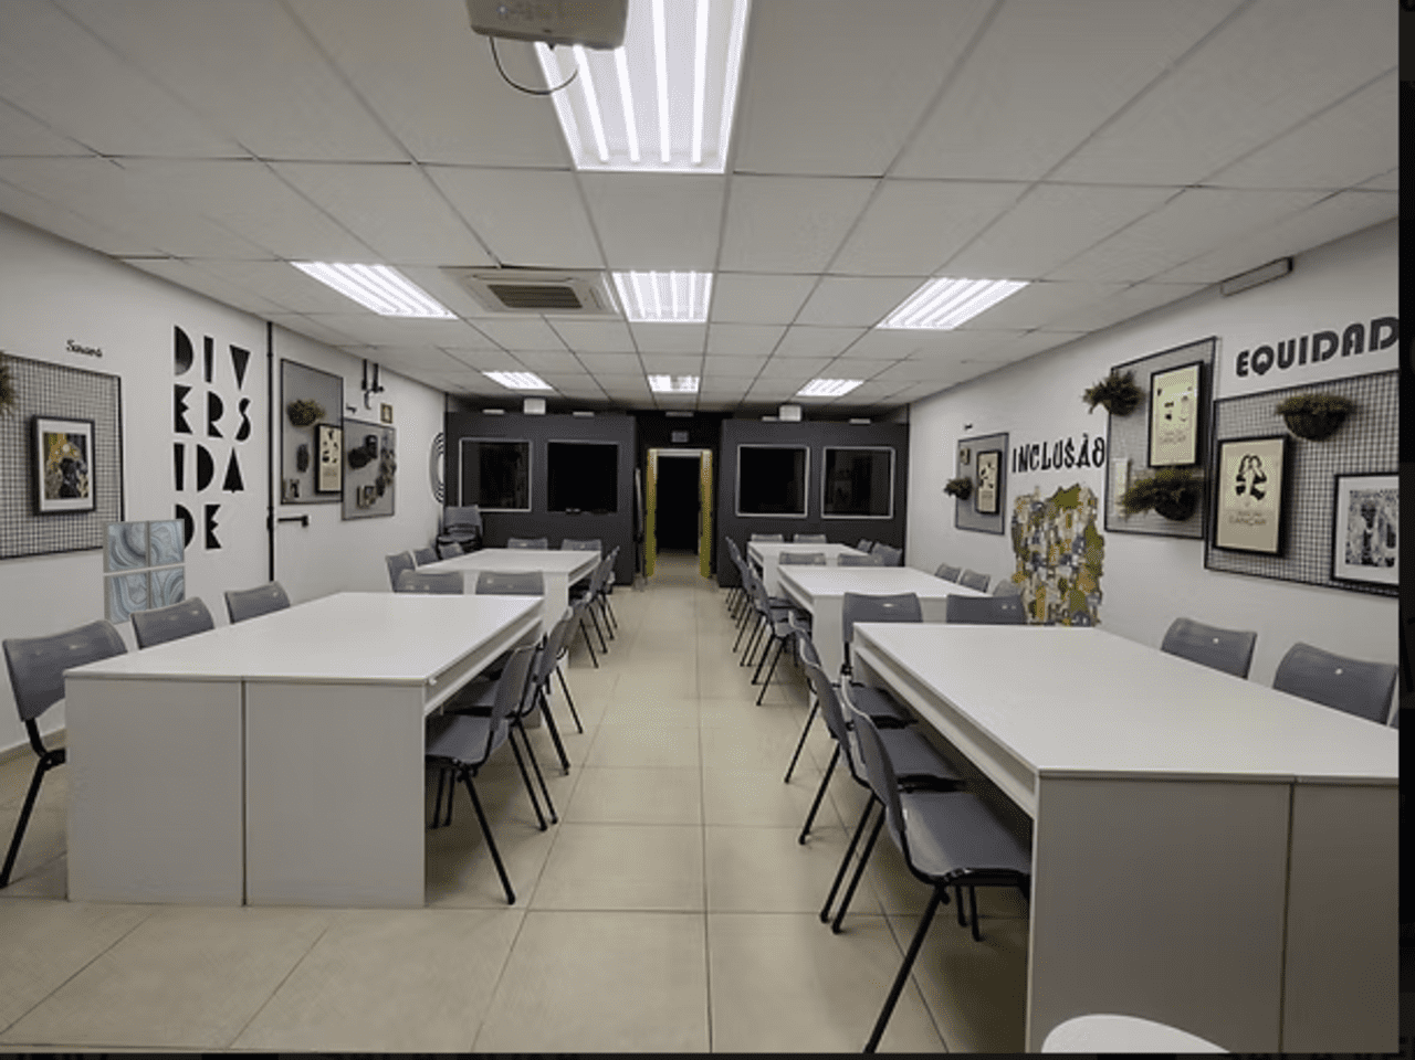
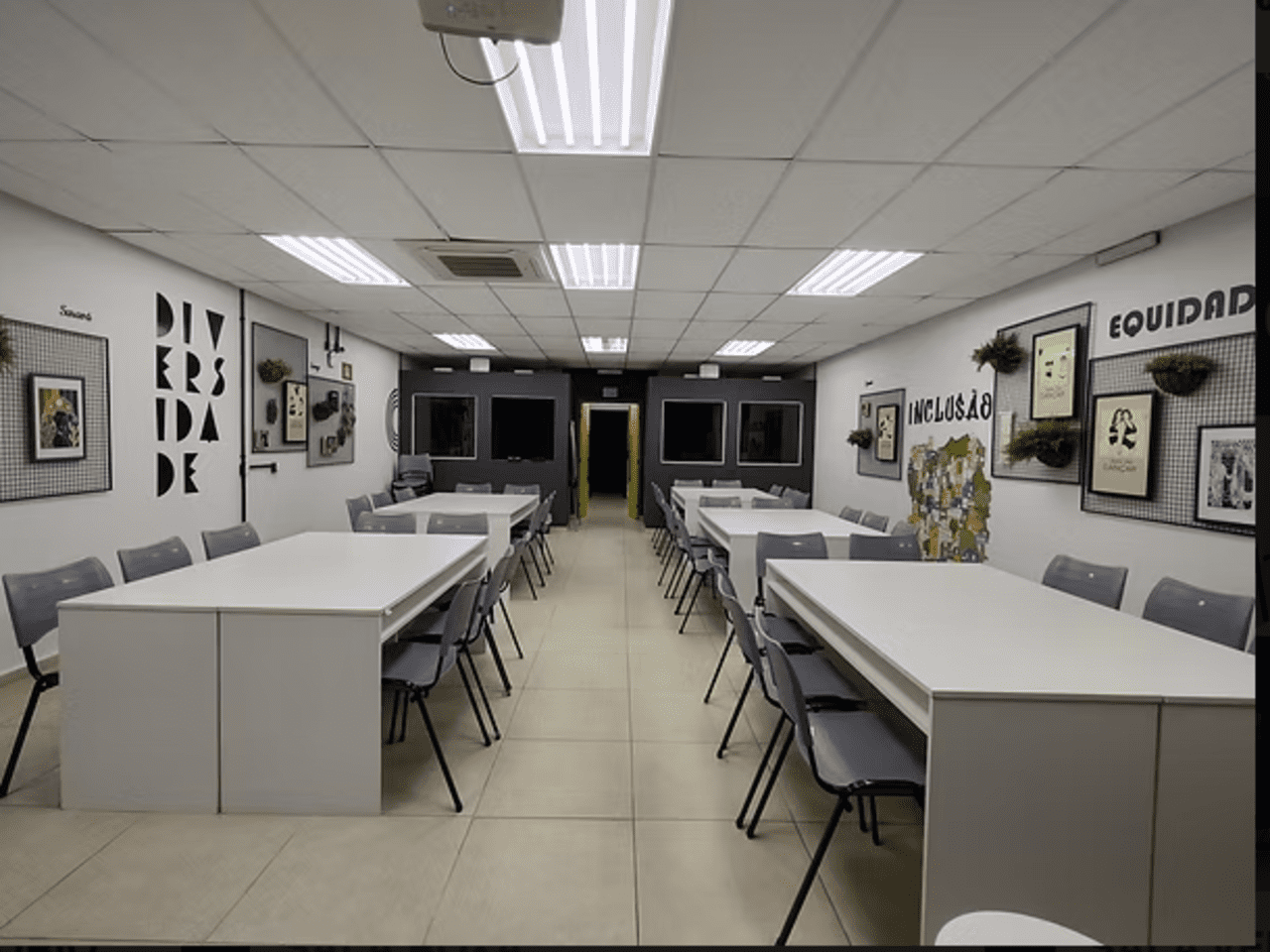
- wall art (146, 570)
